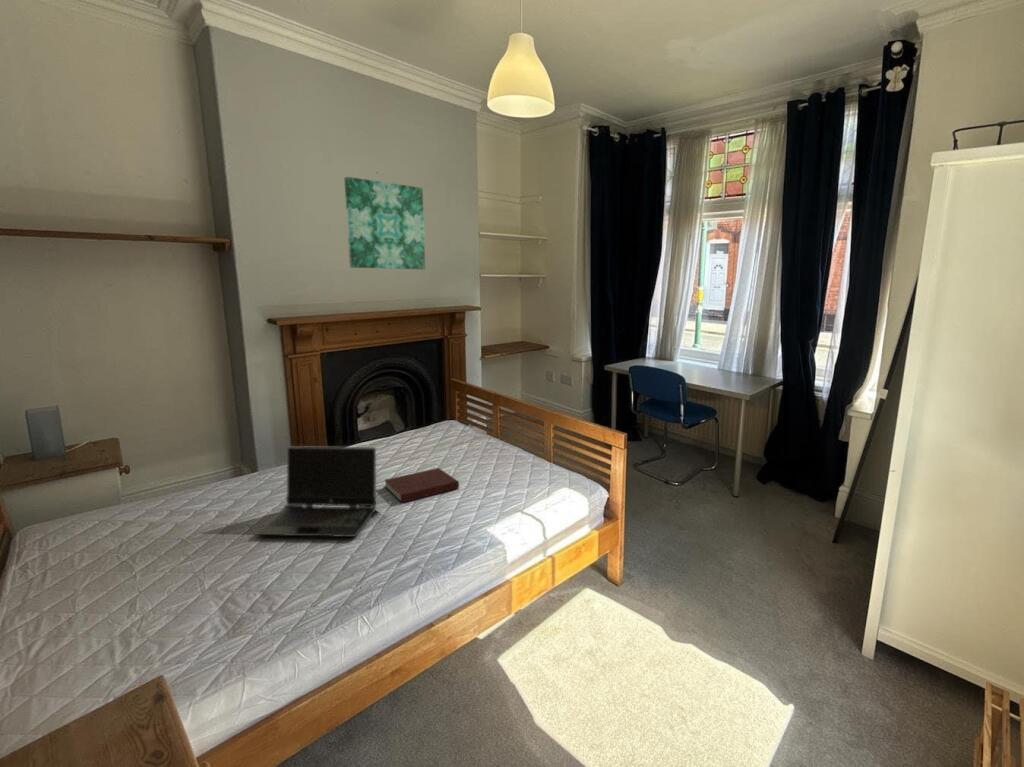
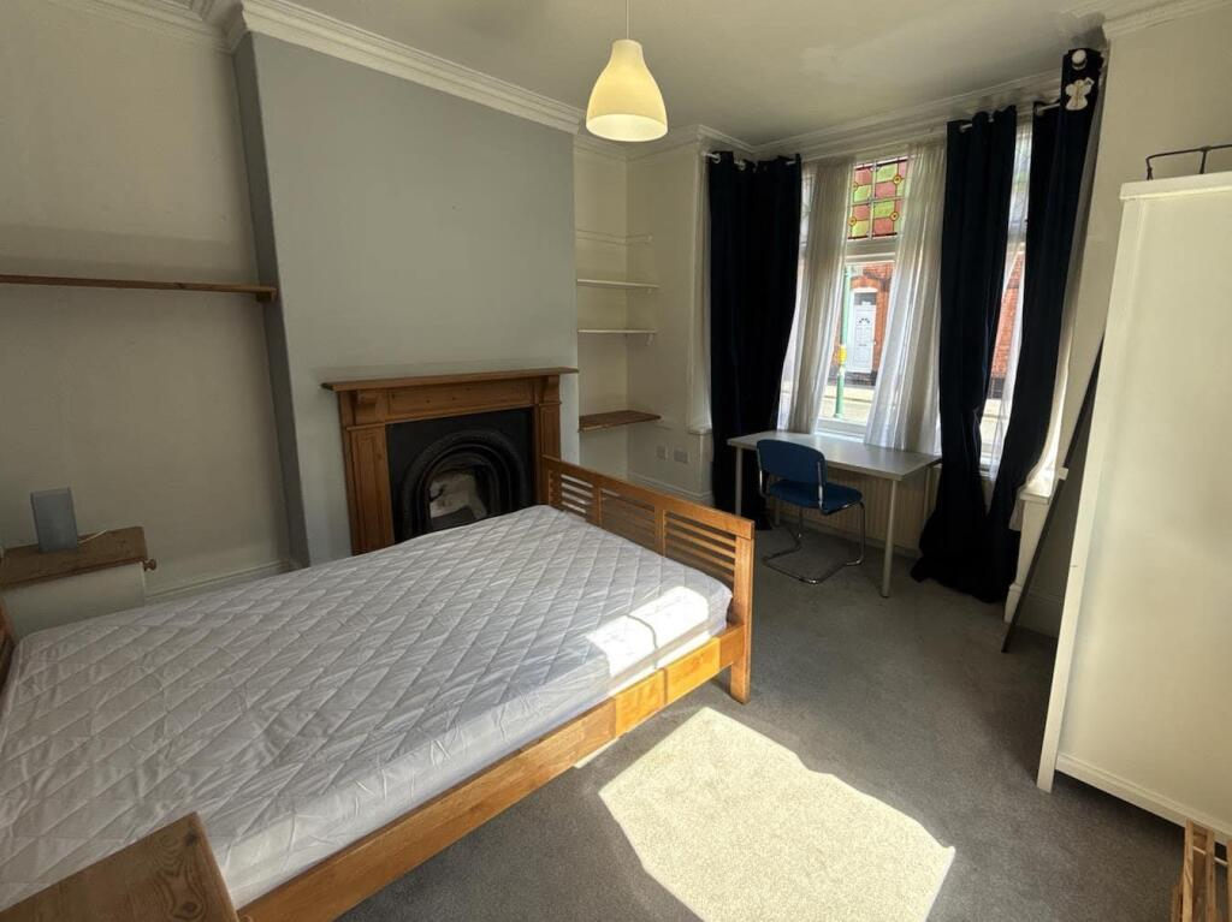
- wall art (387, 226)
- laptop computer (319, 490)
- notebook (421, 484)
